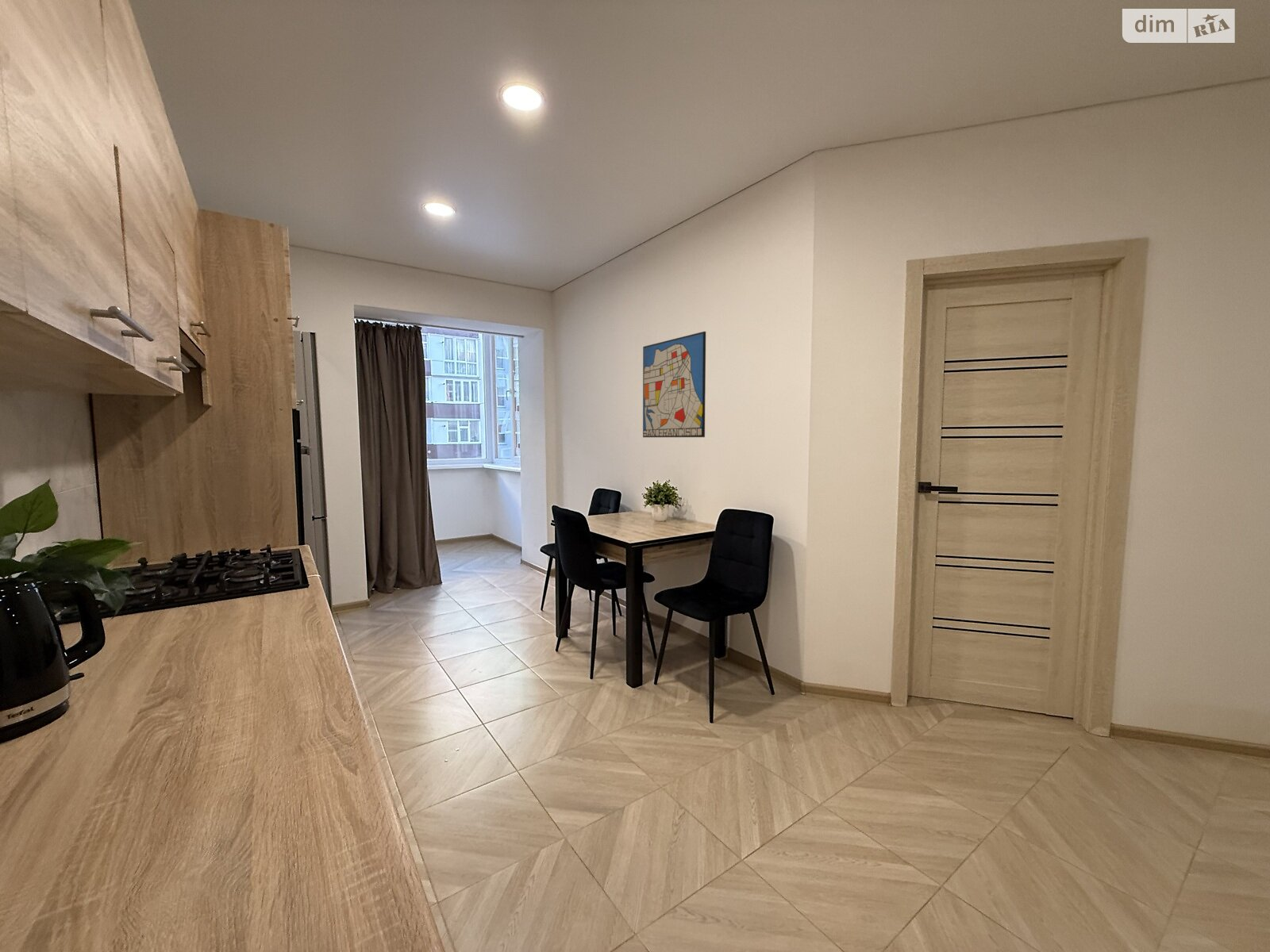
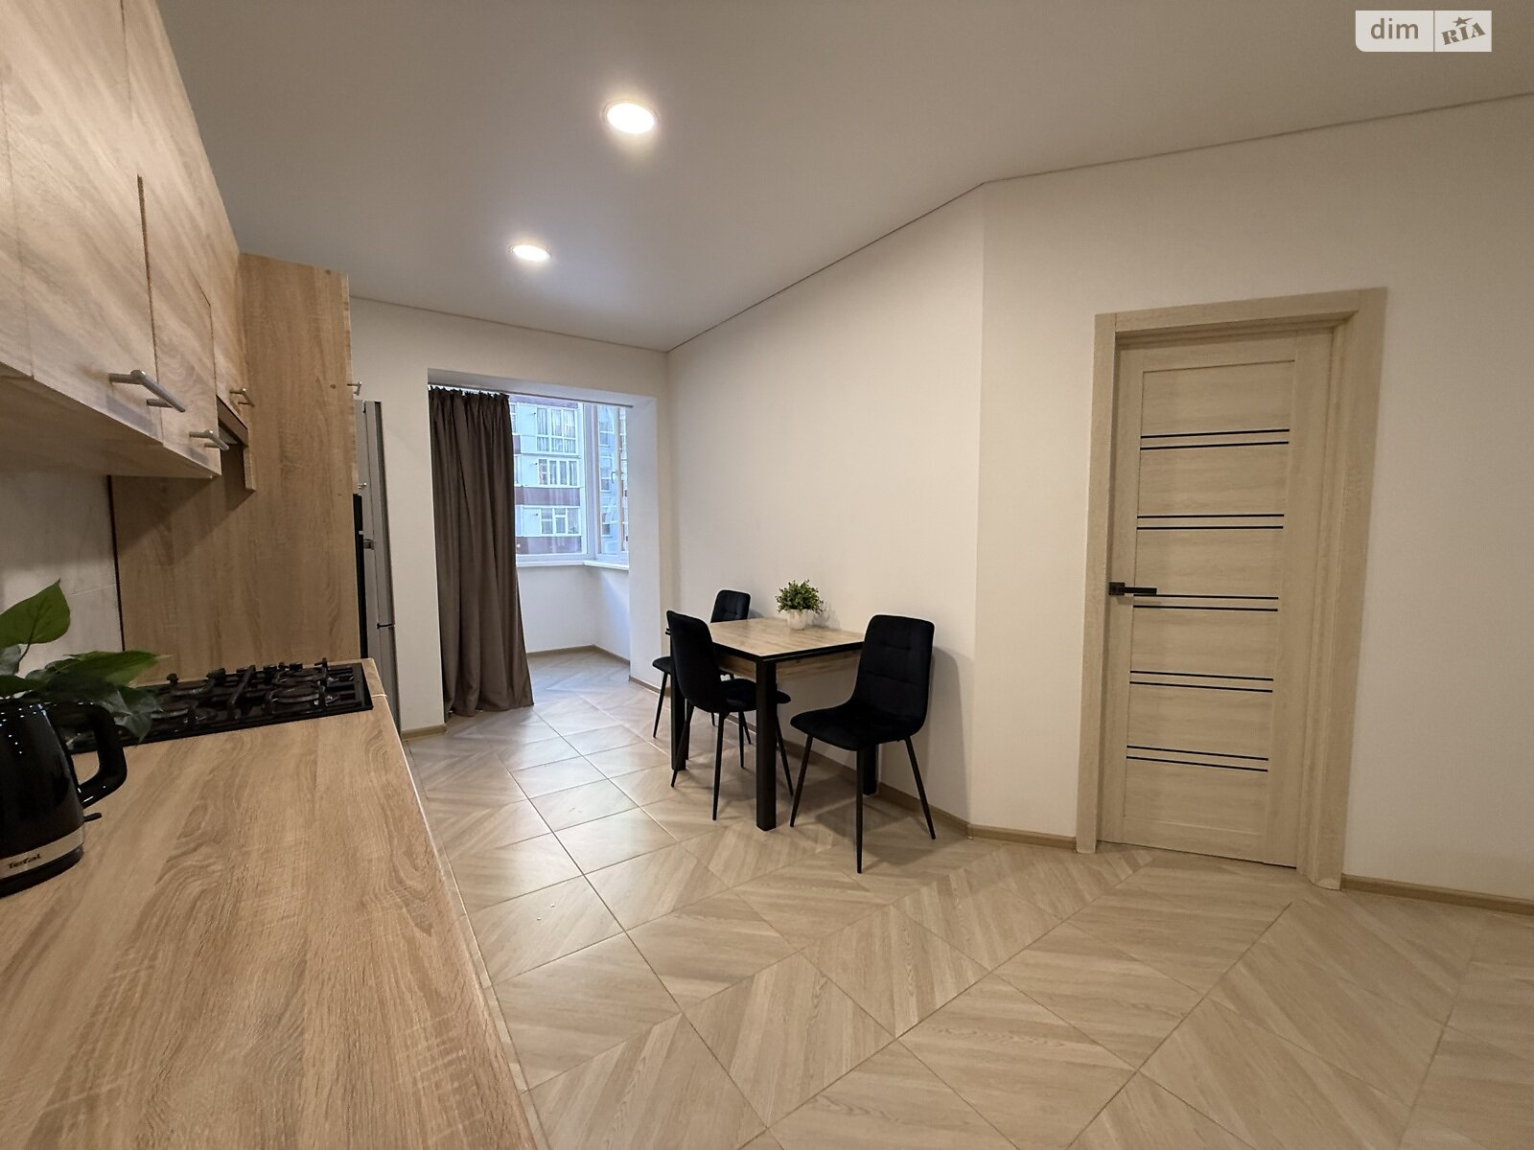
- wall art (672, 389)
